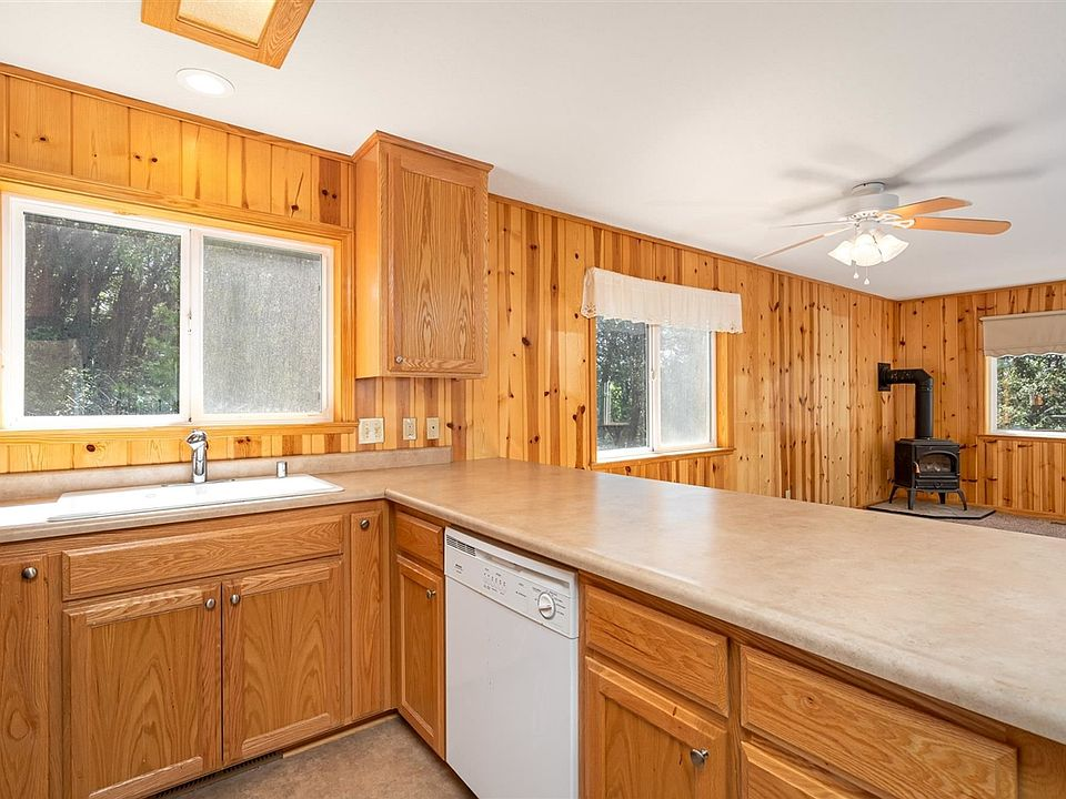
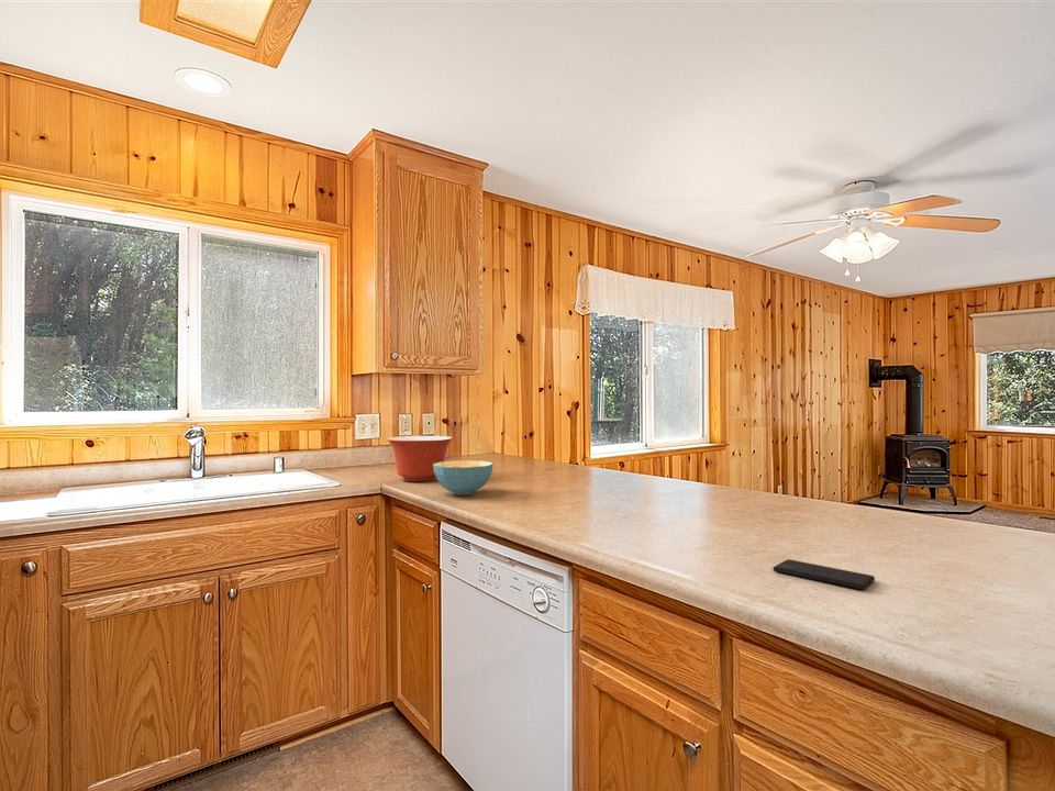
+ cereal bowl (463, 478)
+ mixing bowl (420, 458)
+ smartphone (822, 572)
